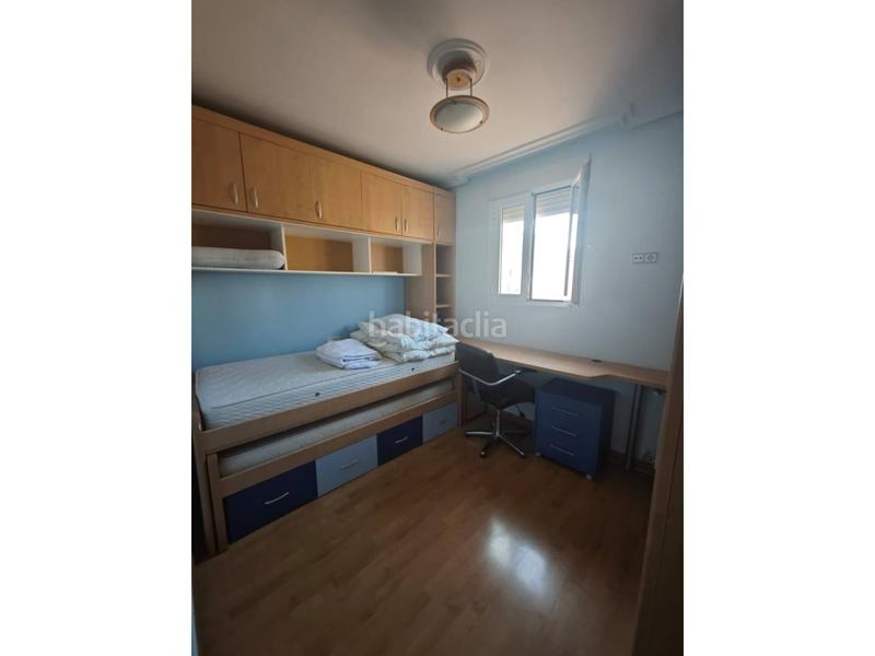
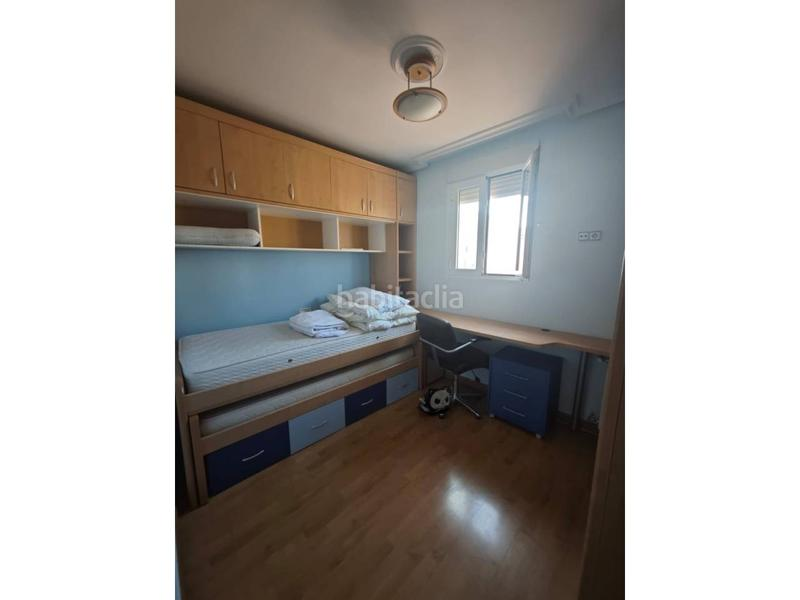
+ plush toy (430, 393)
